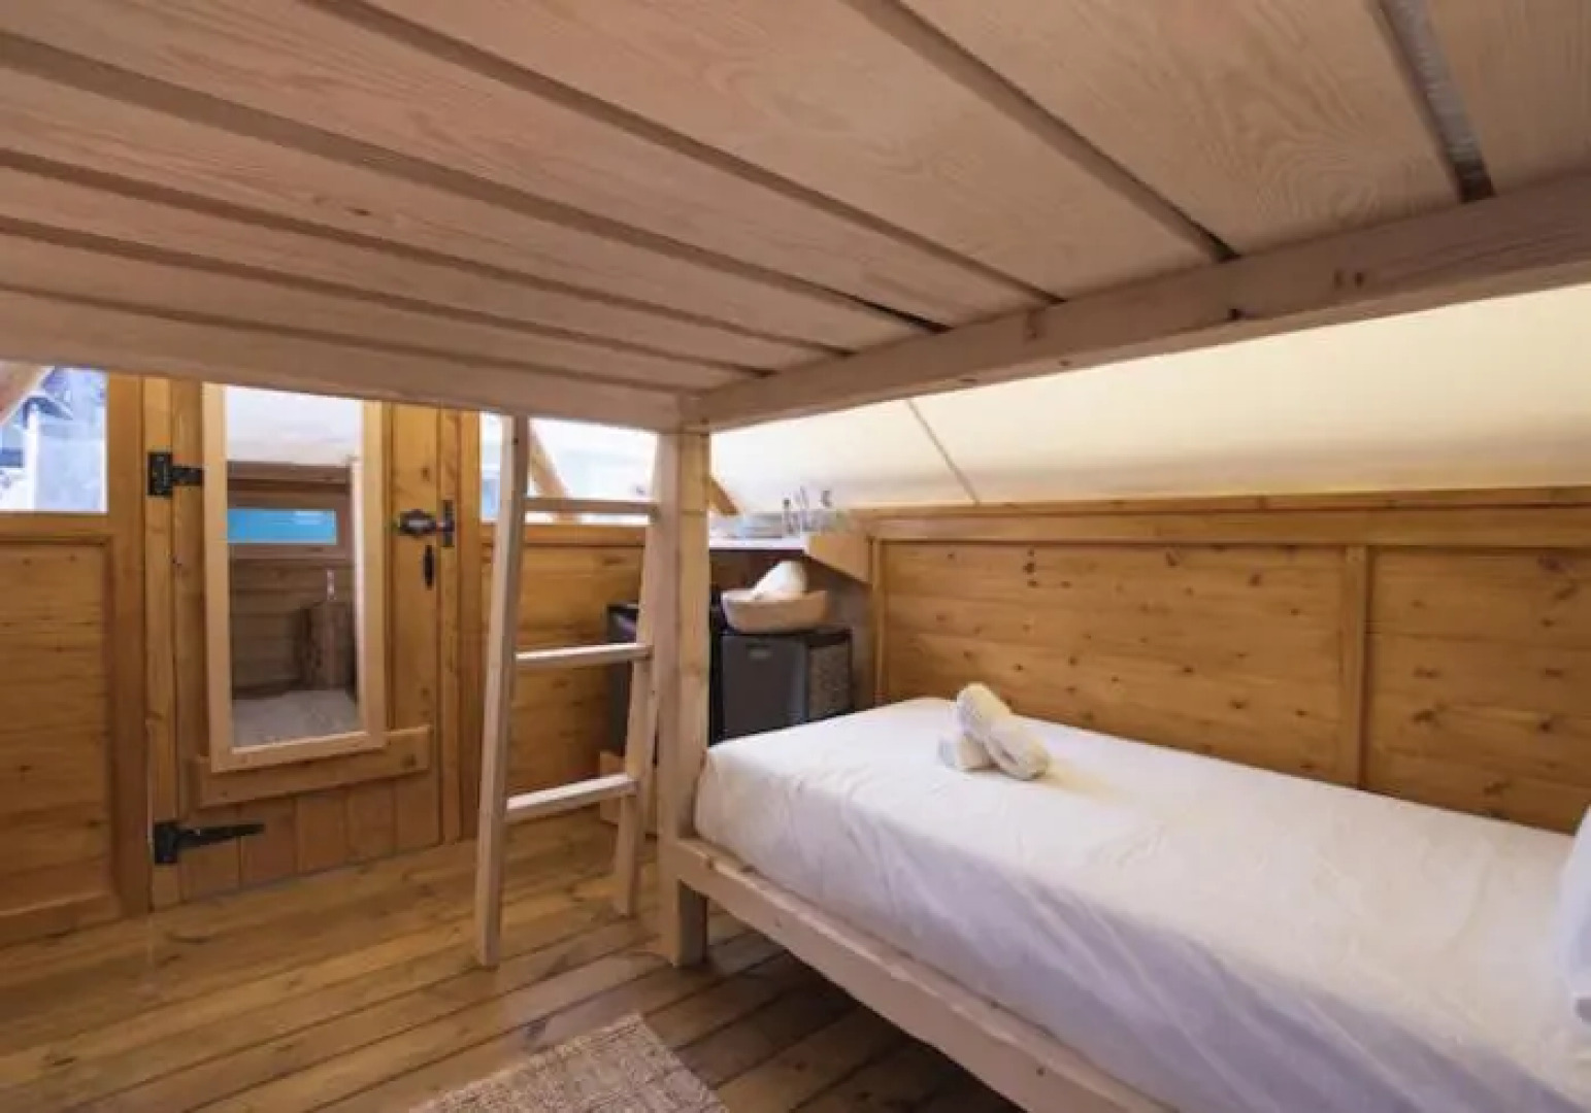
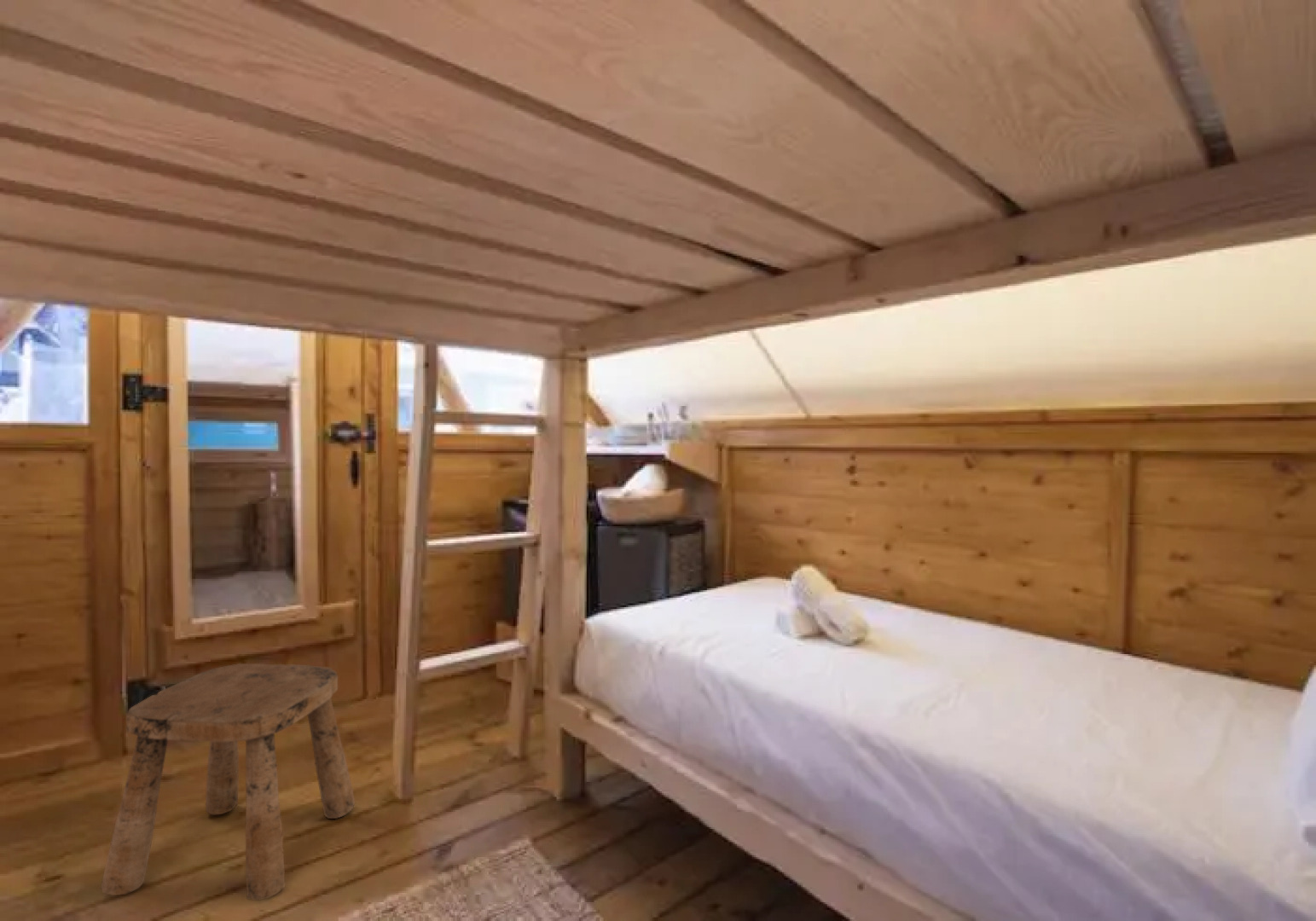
+ stool (238, 768)
